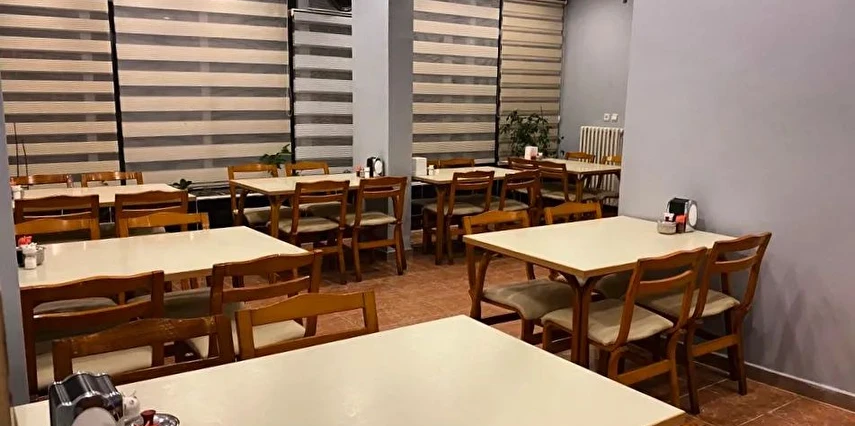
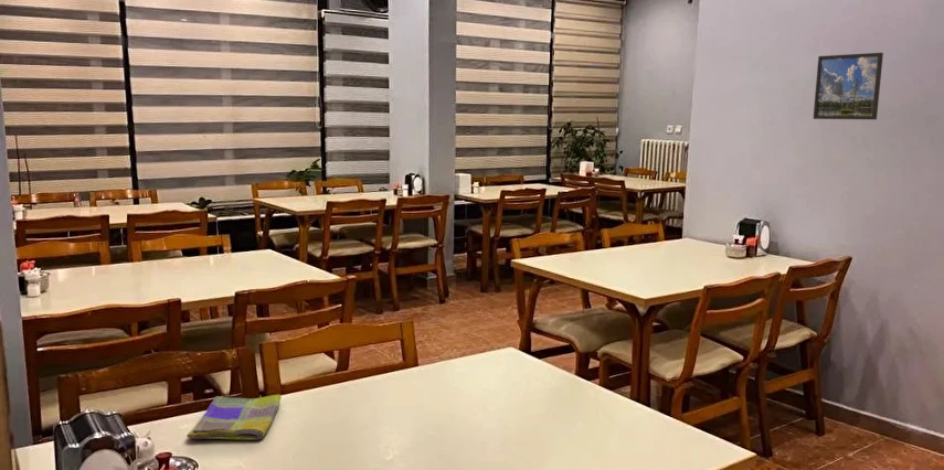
+ dish towel (237, 416)
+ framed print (846, 86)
